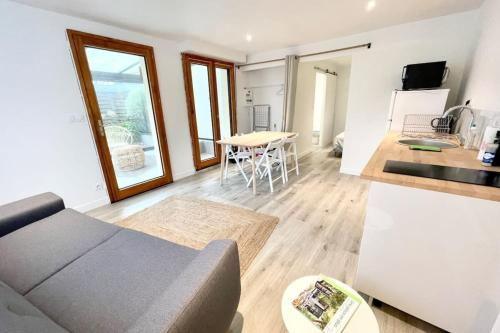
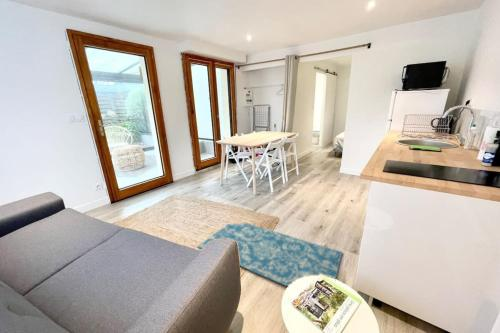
+ rug (267, 249)
